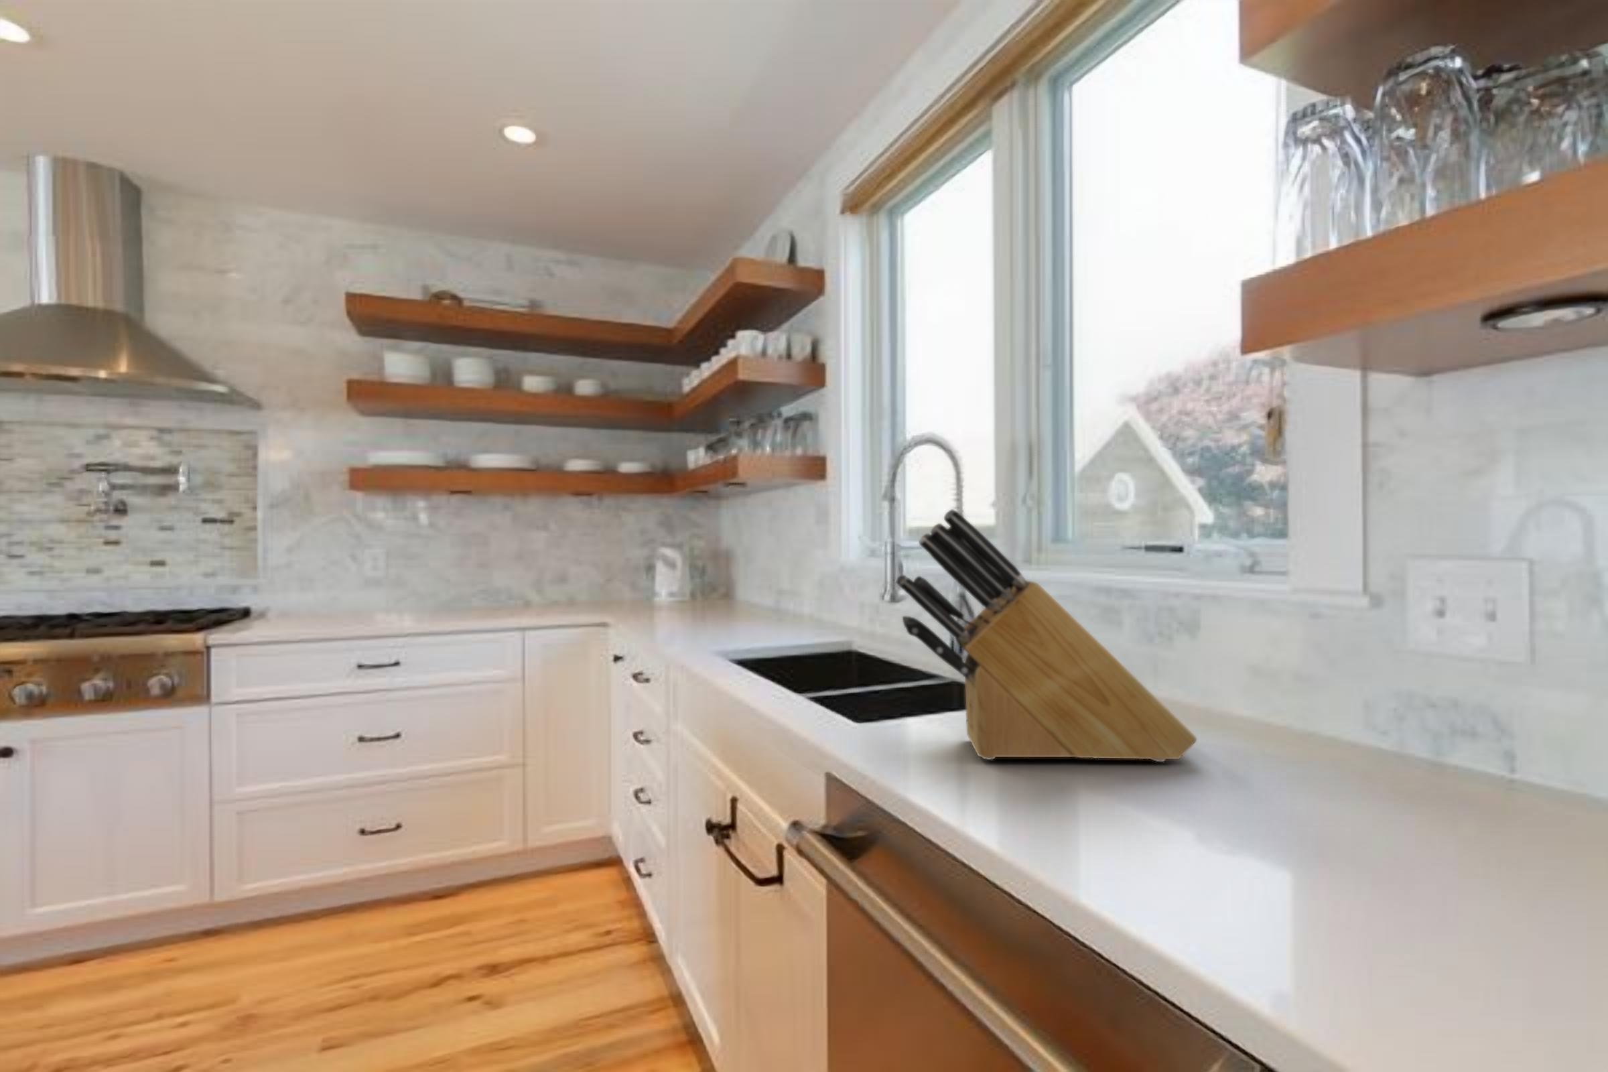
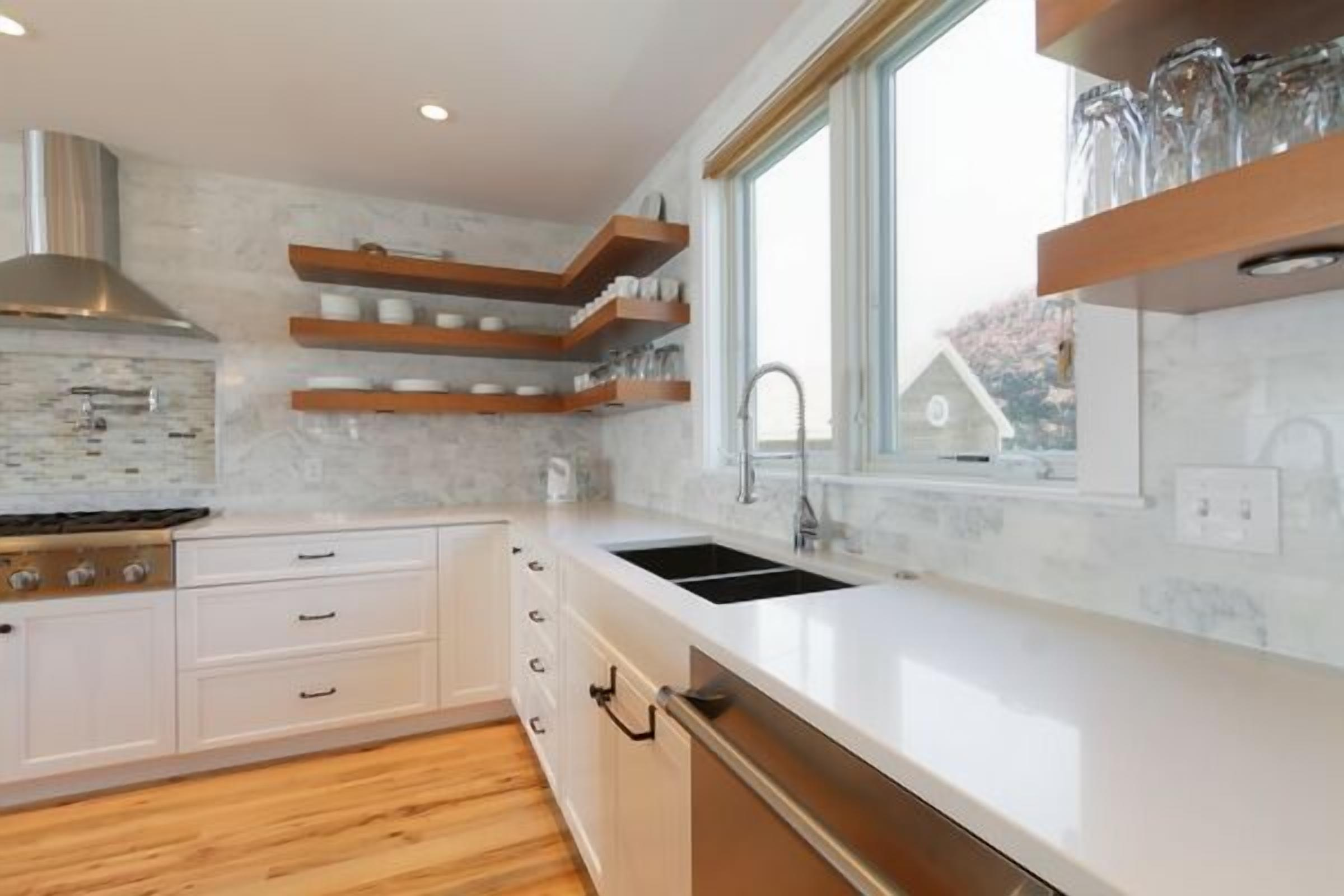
- knife block (1035, 629)
